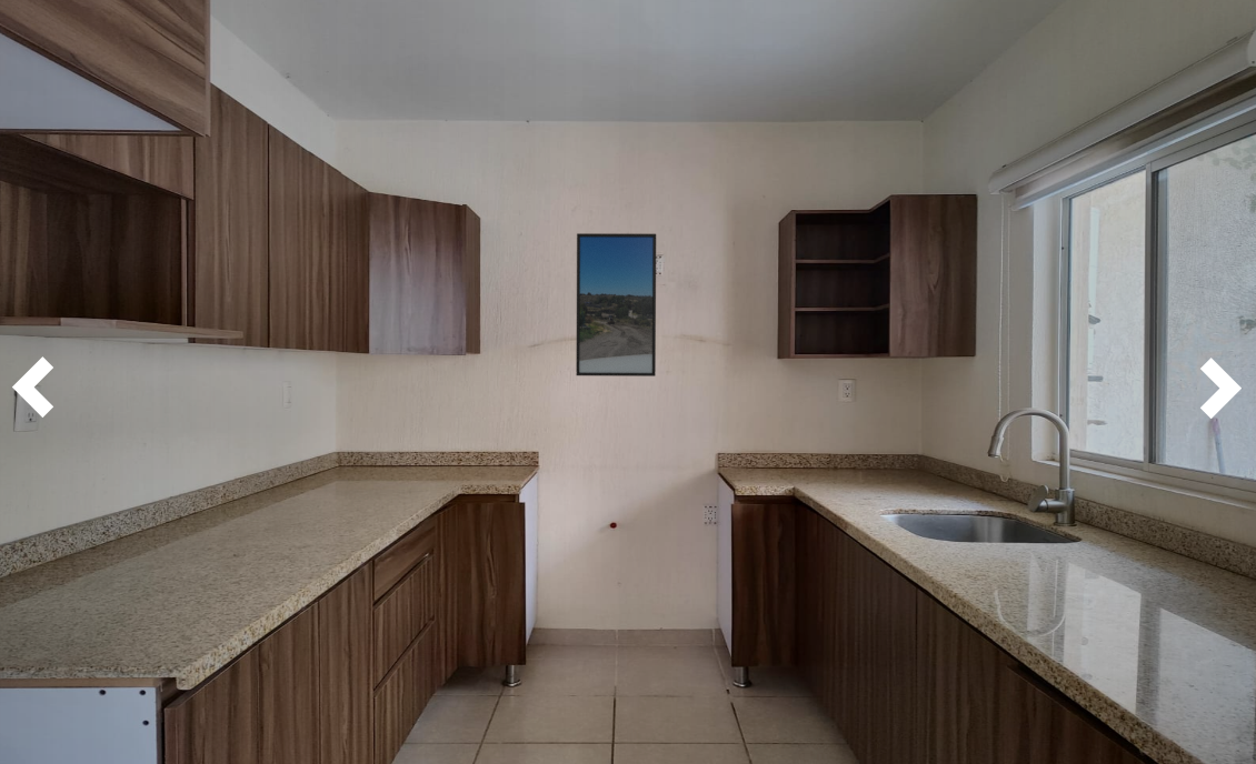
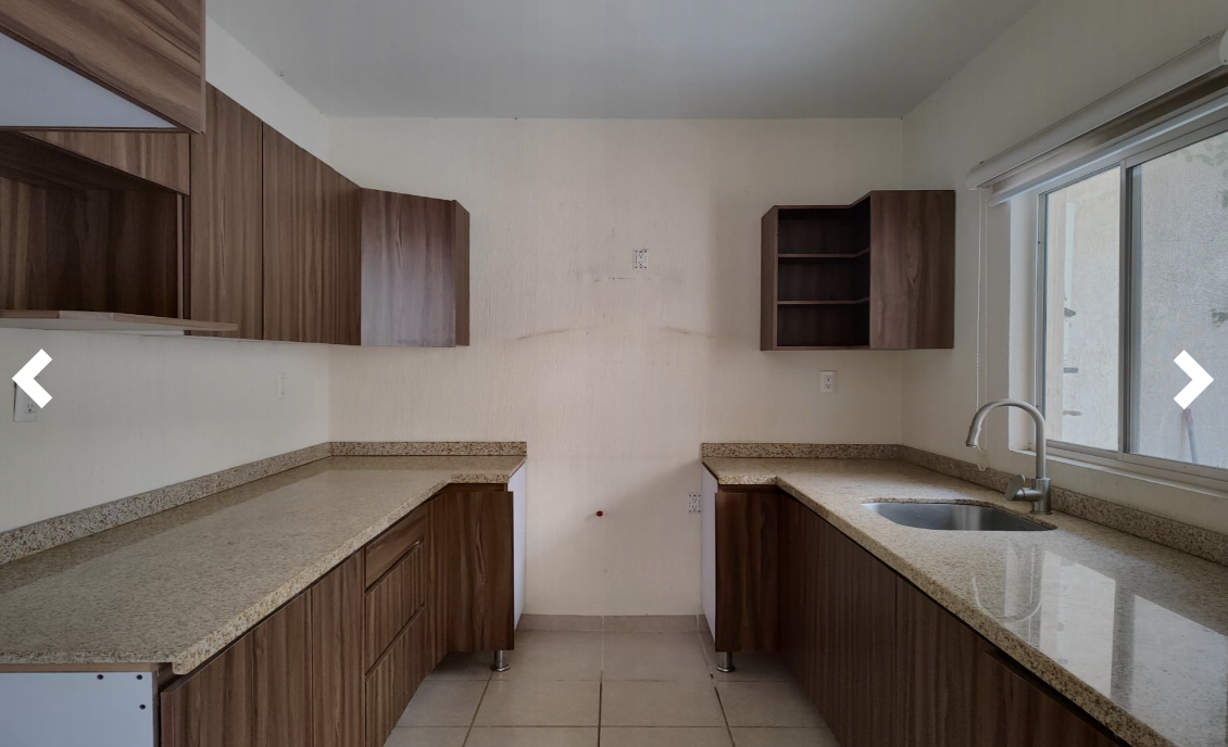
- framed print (616, 304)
